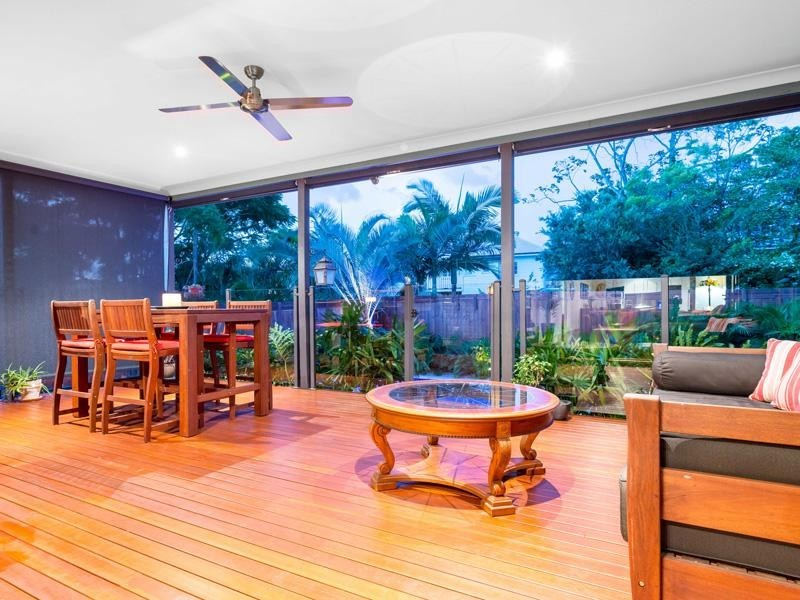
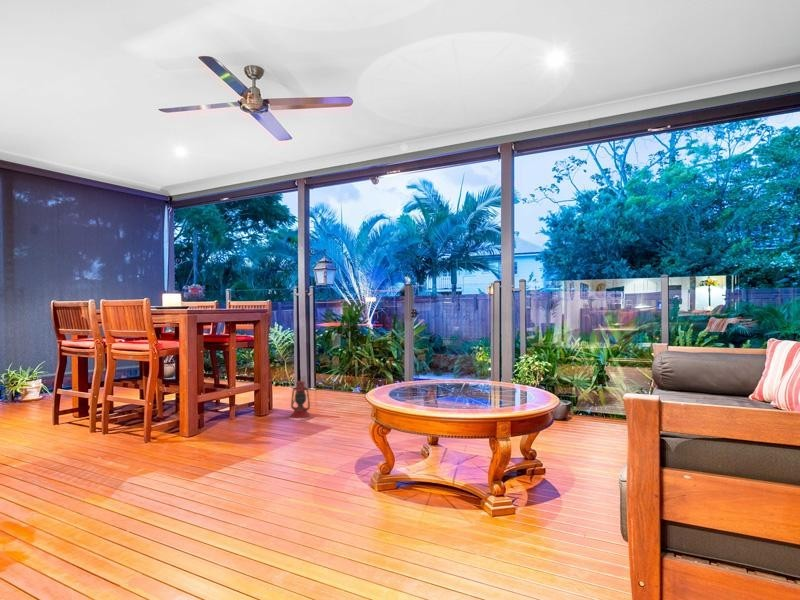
+ lantern (301, 397)
